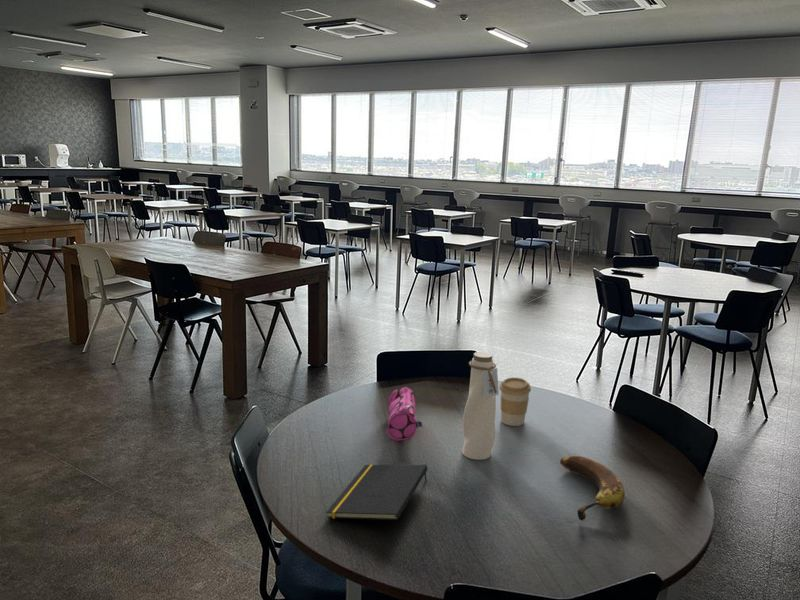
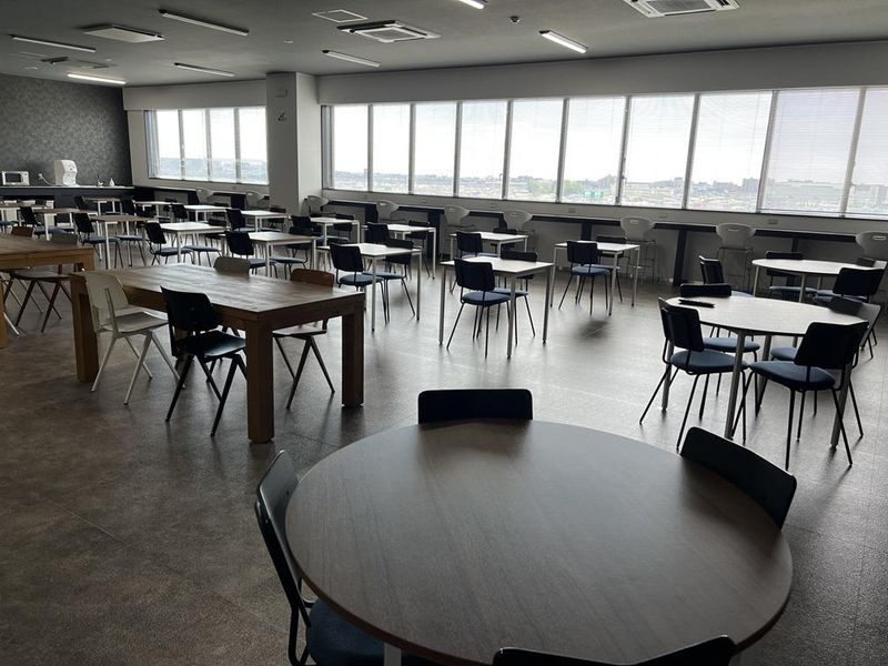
- notepad (379, 489)
- water bottle (481, 405)
- banana (591, 481)
- coffee cup (514, 401)
- pencil case (403, 411)
